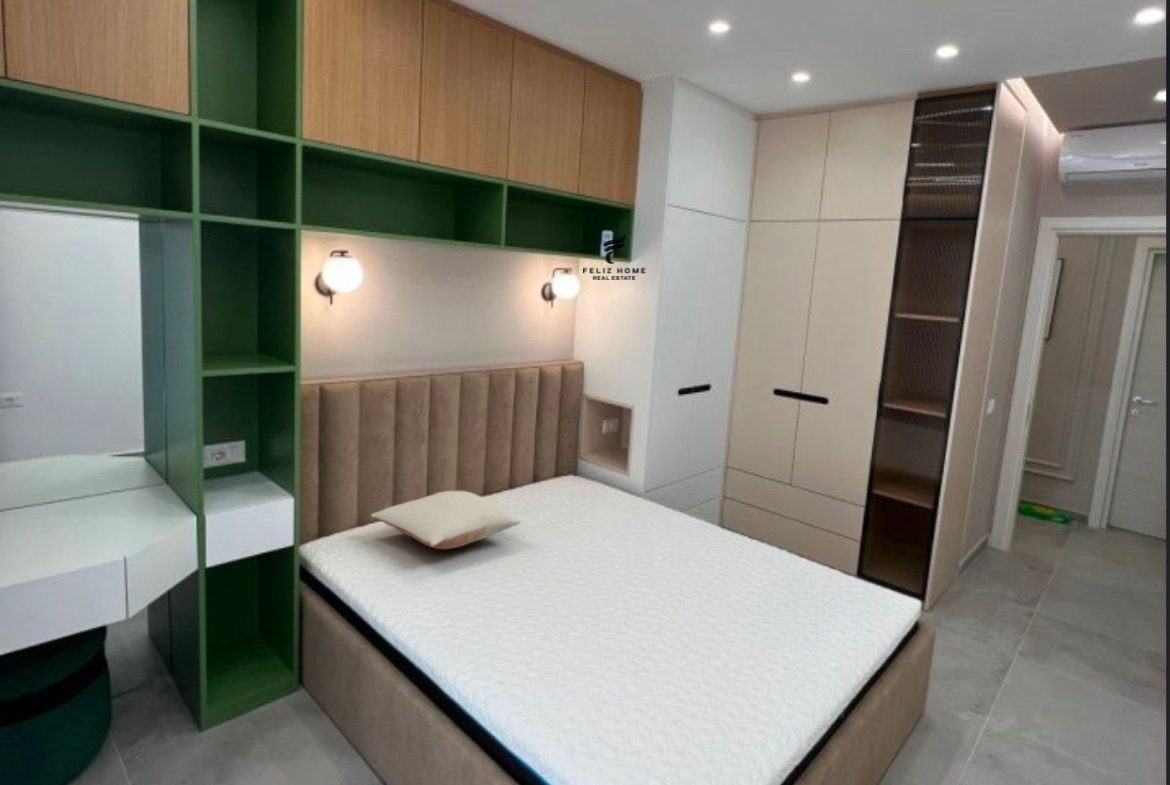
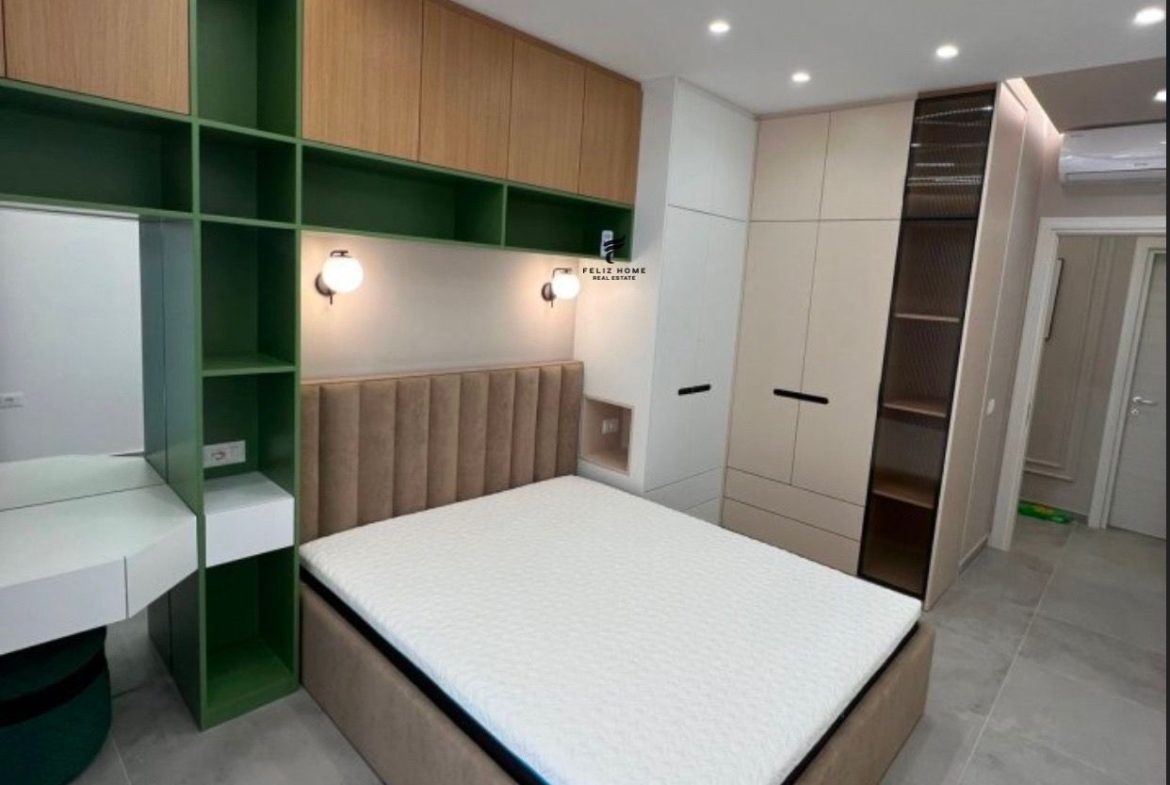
- pillow (446, 519)
